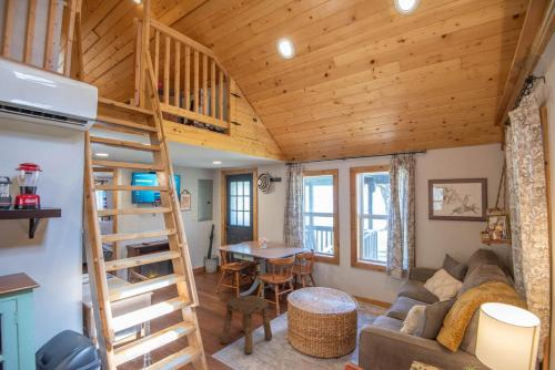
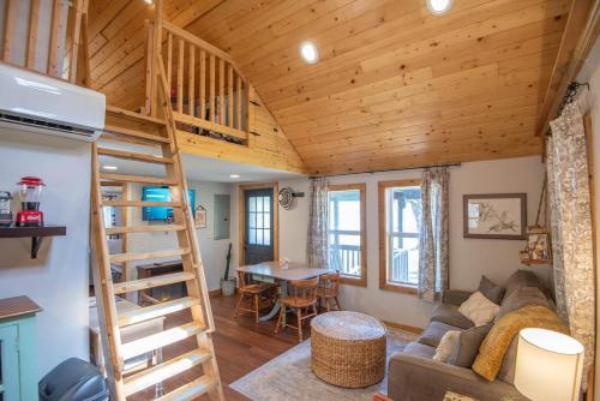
- stool (246, 320)
